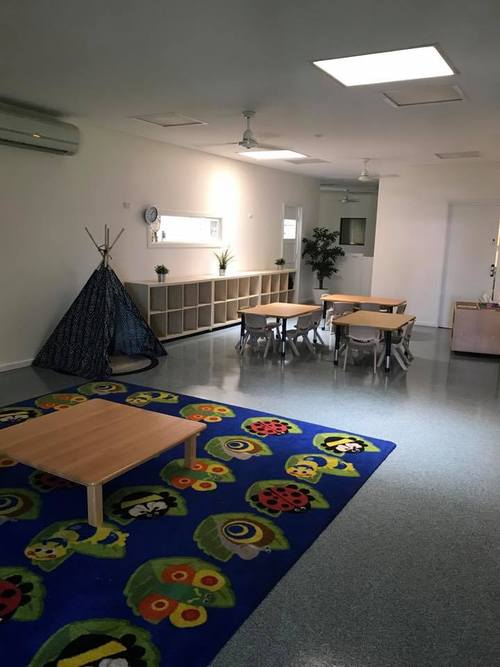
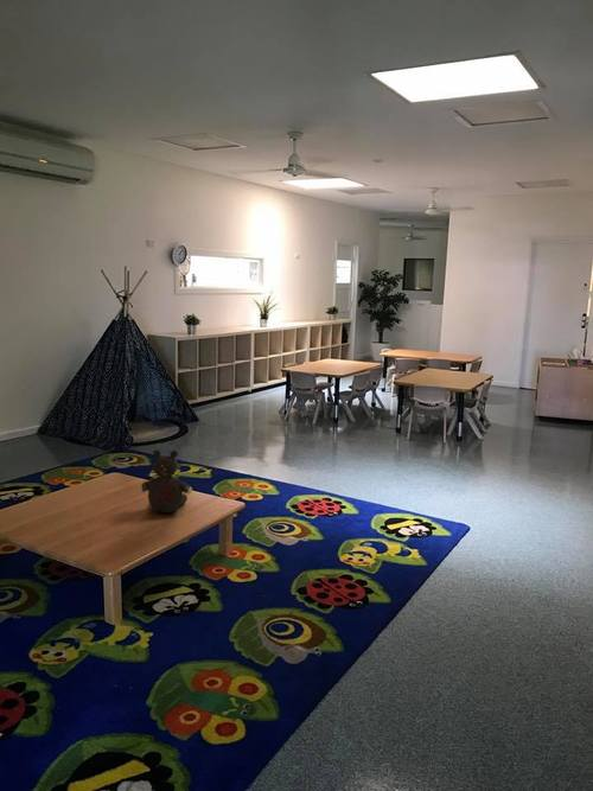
+ teddy bear (167, 478)
